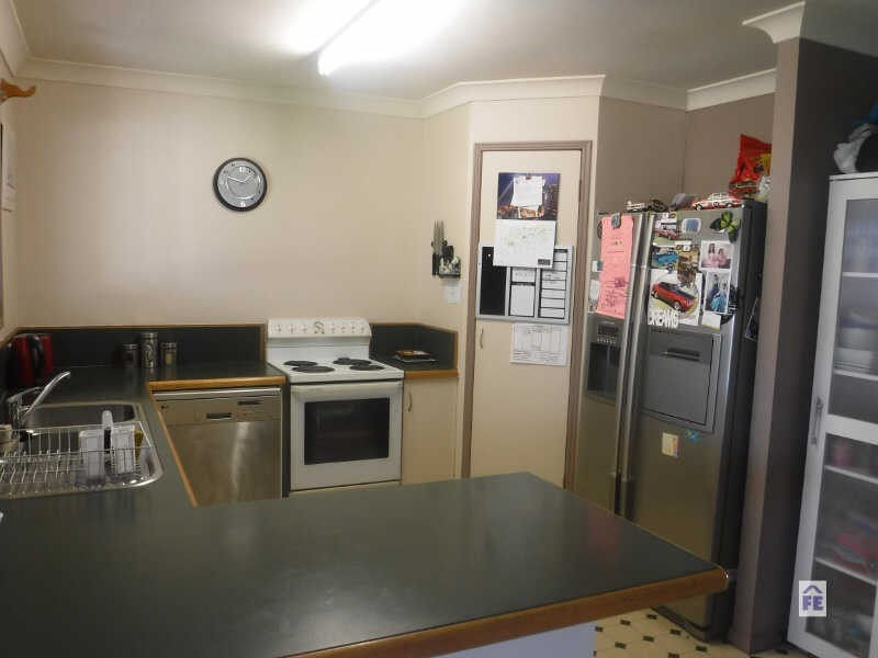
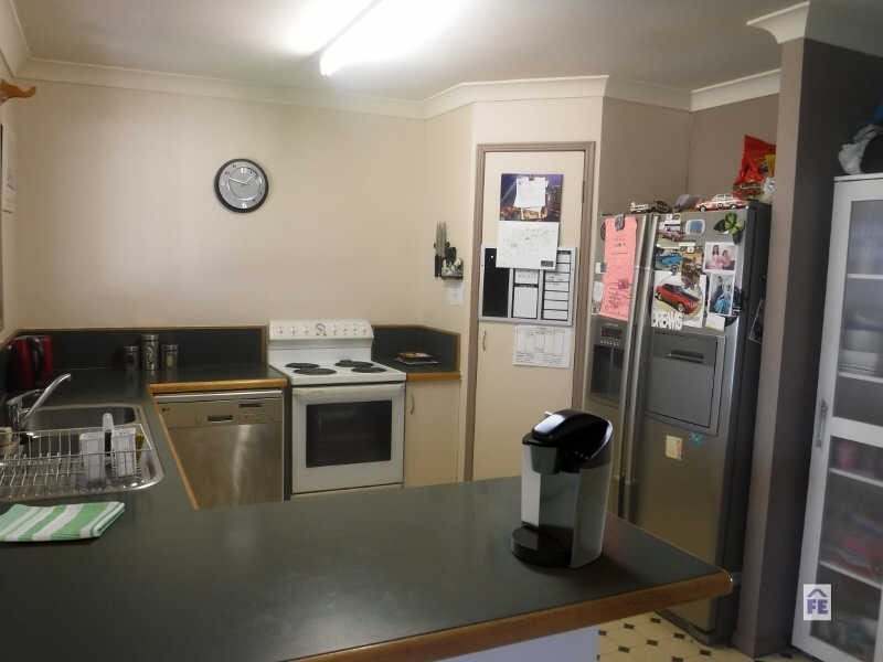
+ dish towel (54, 520)
+ coffee maker (547, 472)
